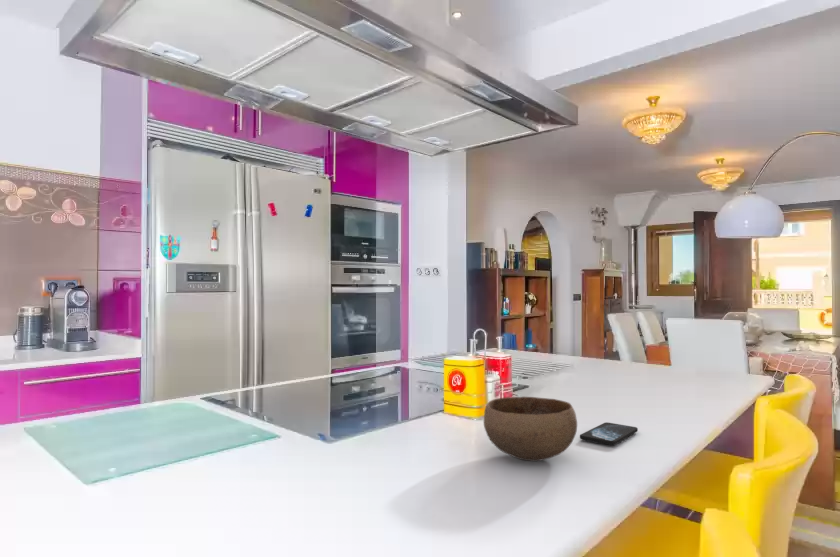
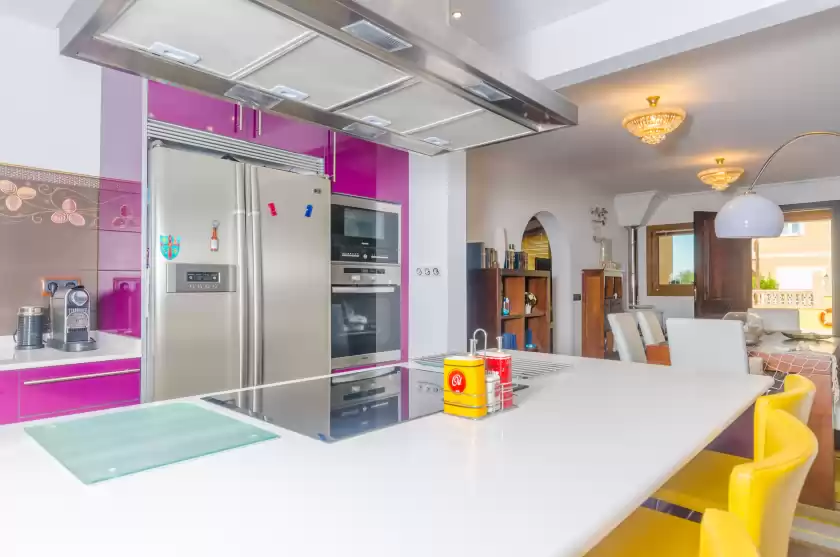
- smartphone (609, 433)
- bowl (529, 429)
